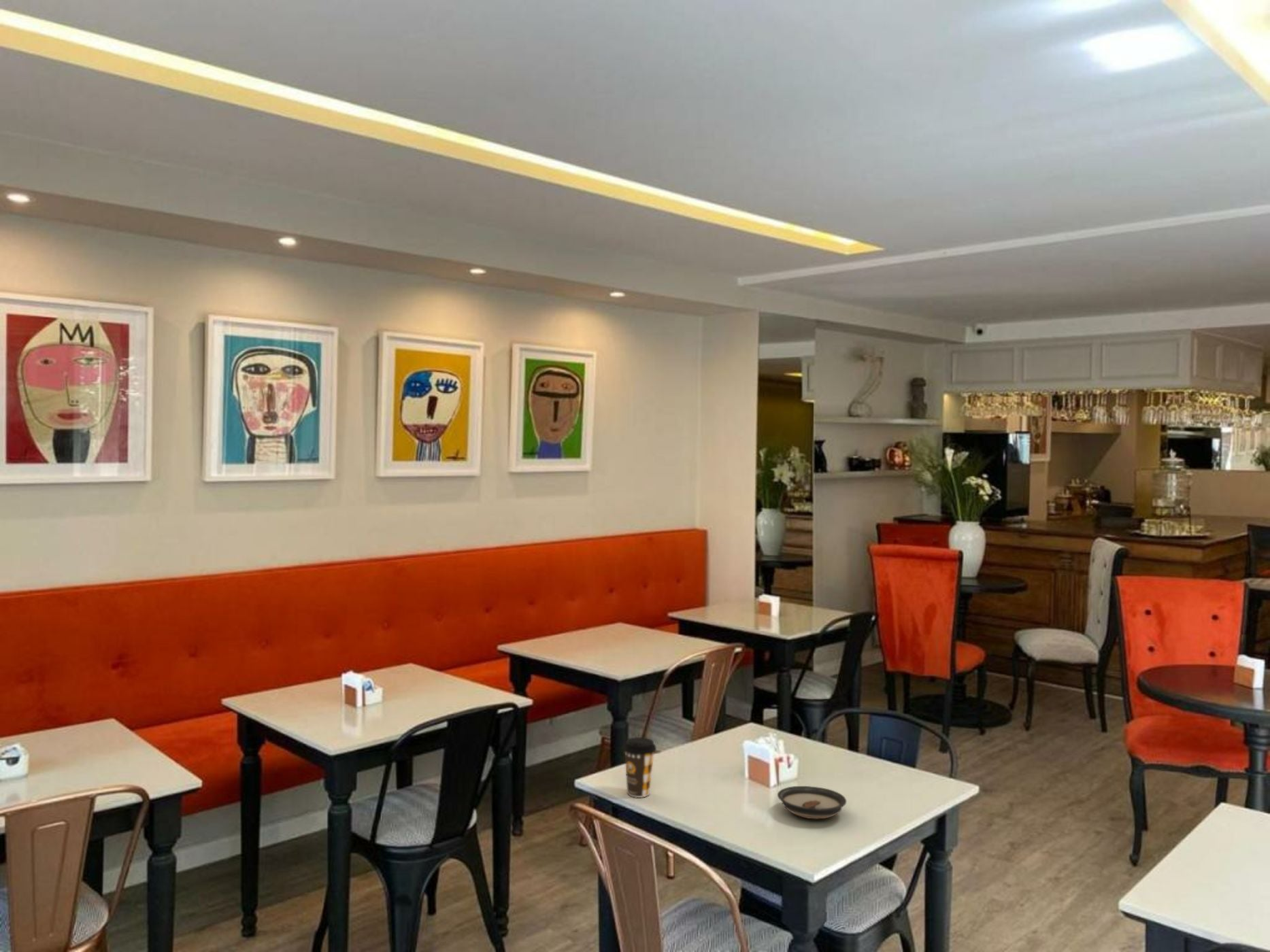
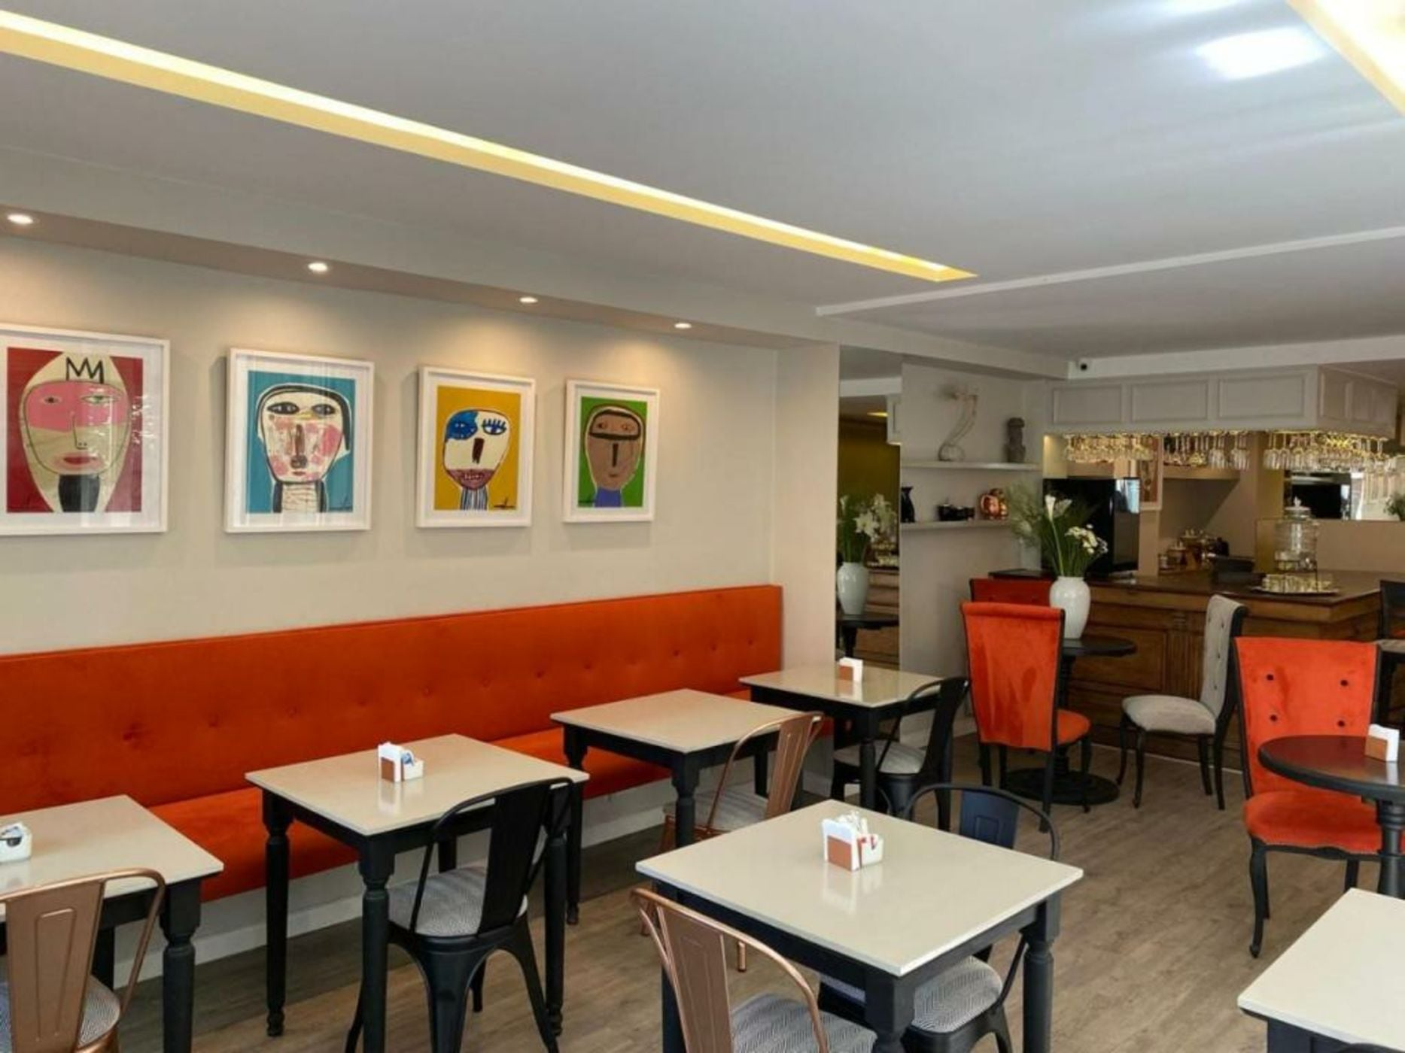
- coffee cup (639, 767)
- saucer (812, 804)
